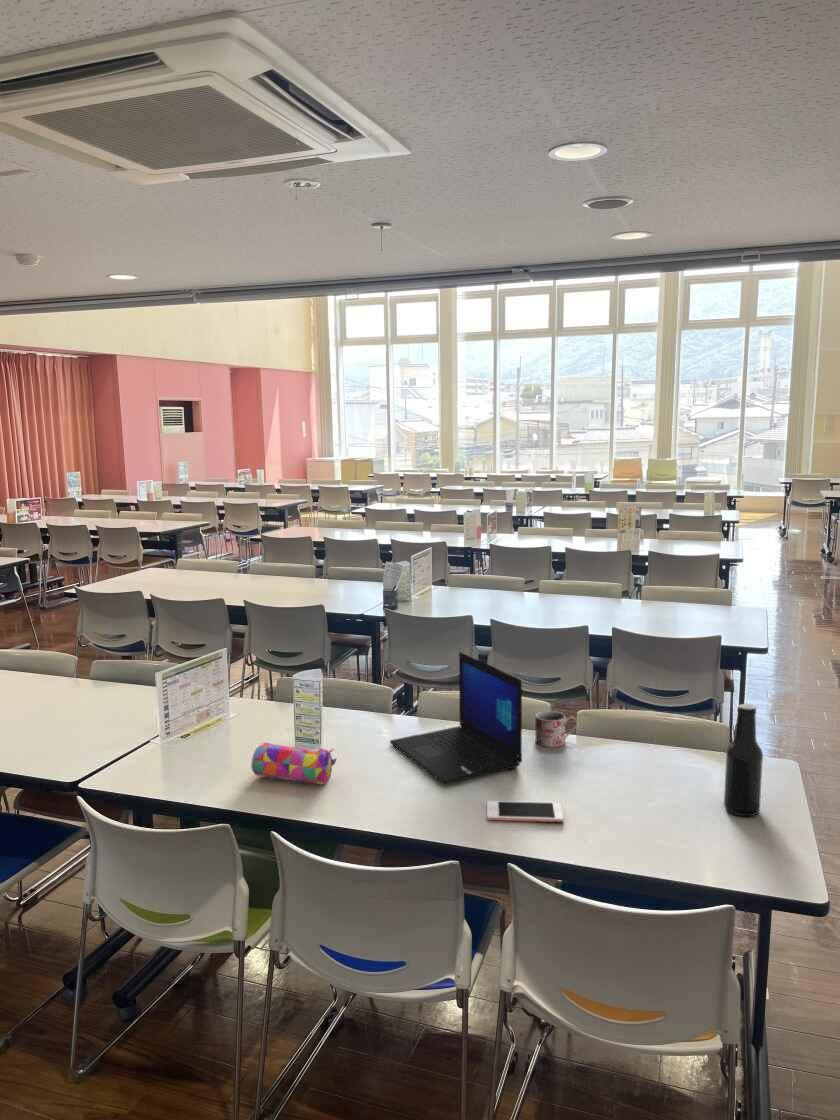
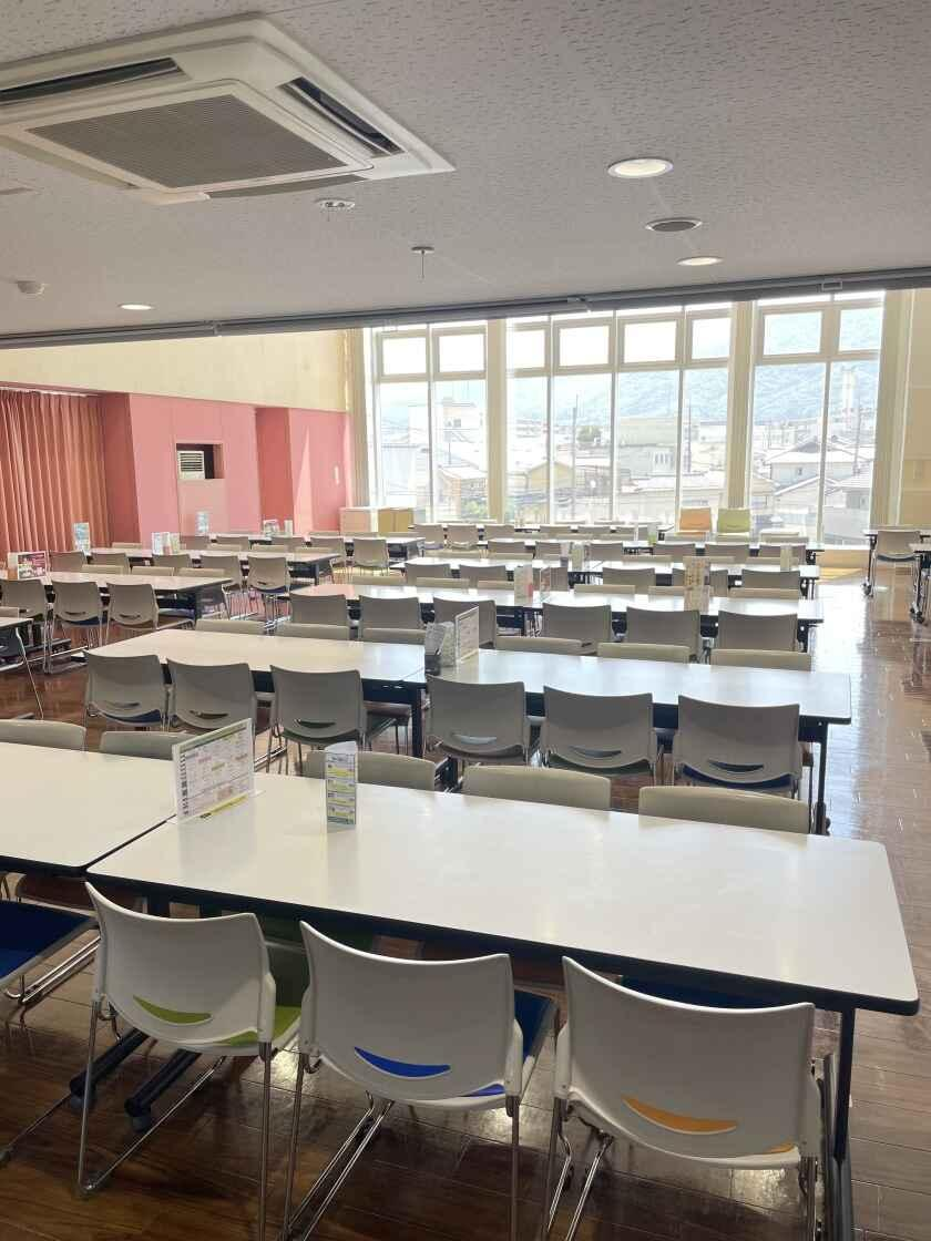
- mug (555, 729)
- cell phone (524, 811)
- pencil case (293, 762)
- laptop (459, 712)
- beer bottle (744, 758)
